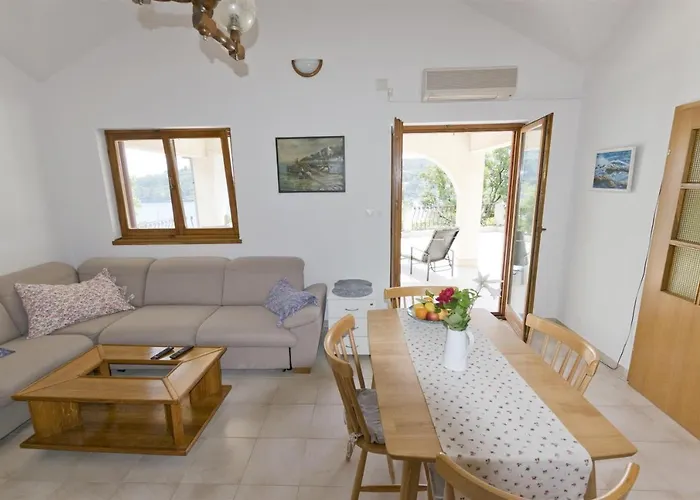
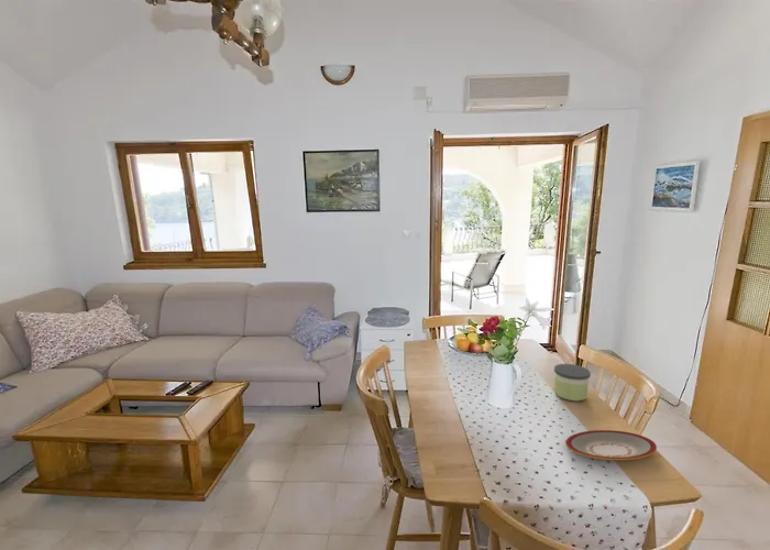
+ candle (571, 382)
+ plate (609, 447)
